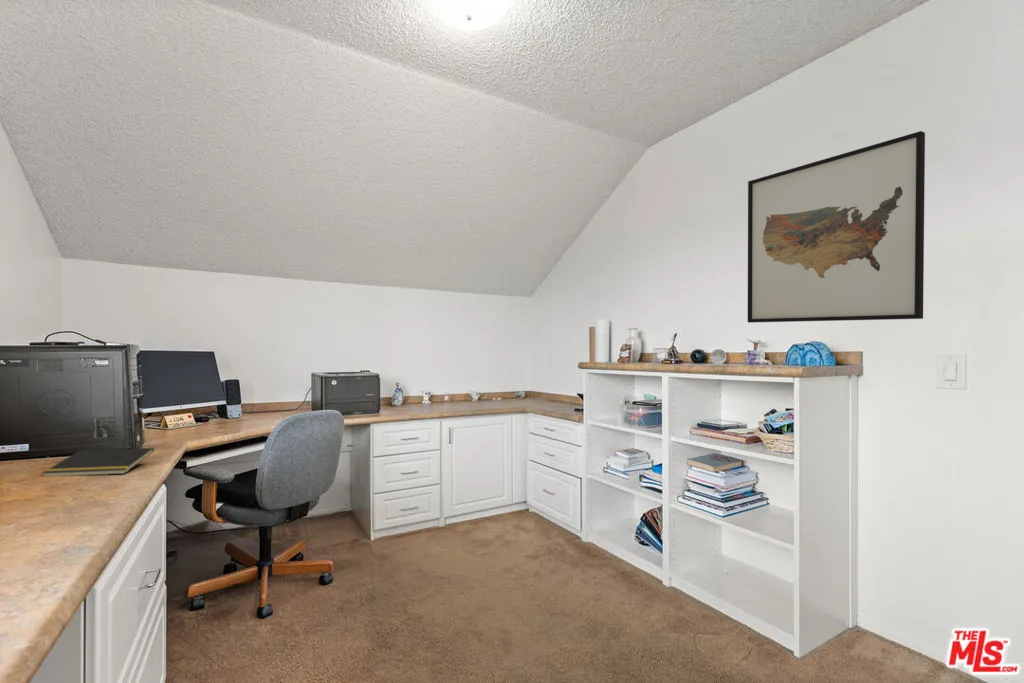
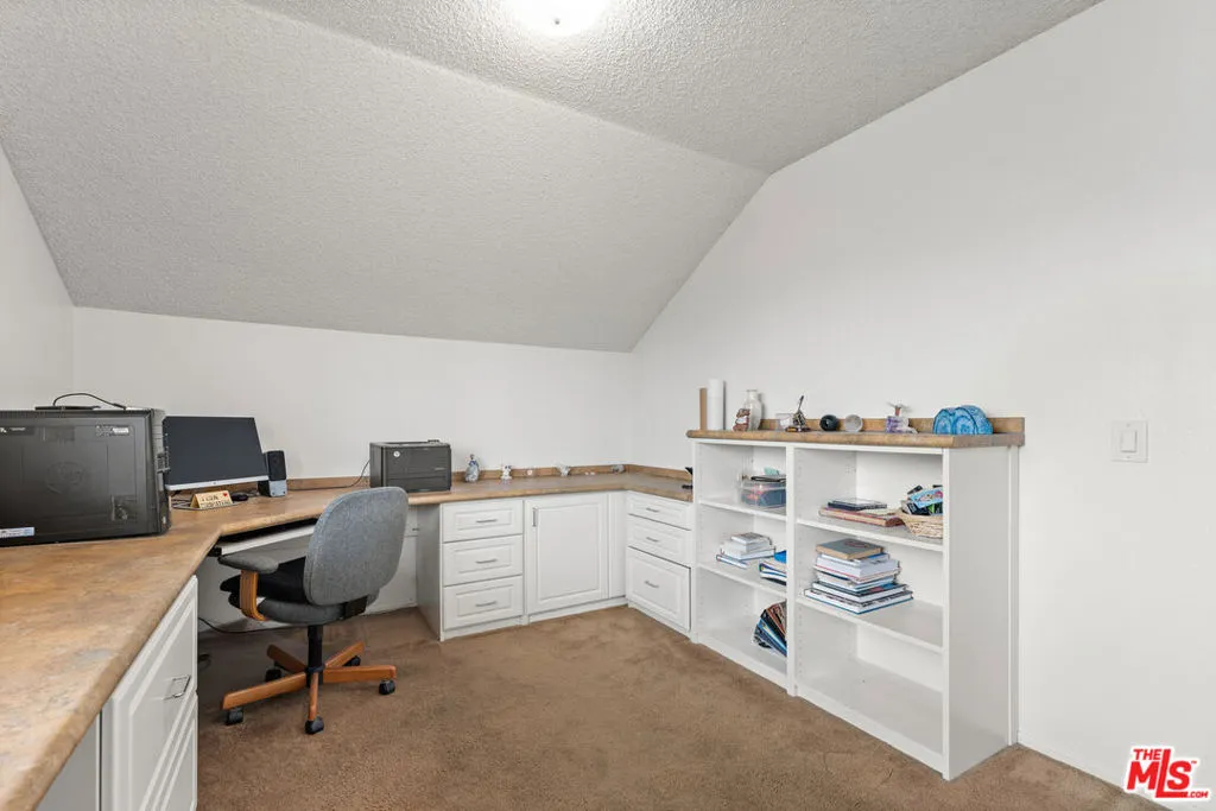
- notepad (101, 461)
- wall art (823, 240)
